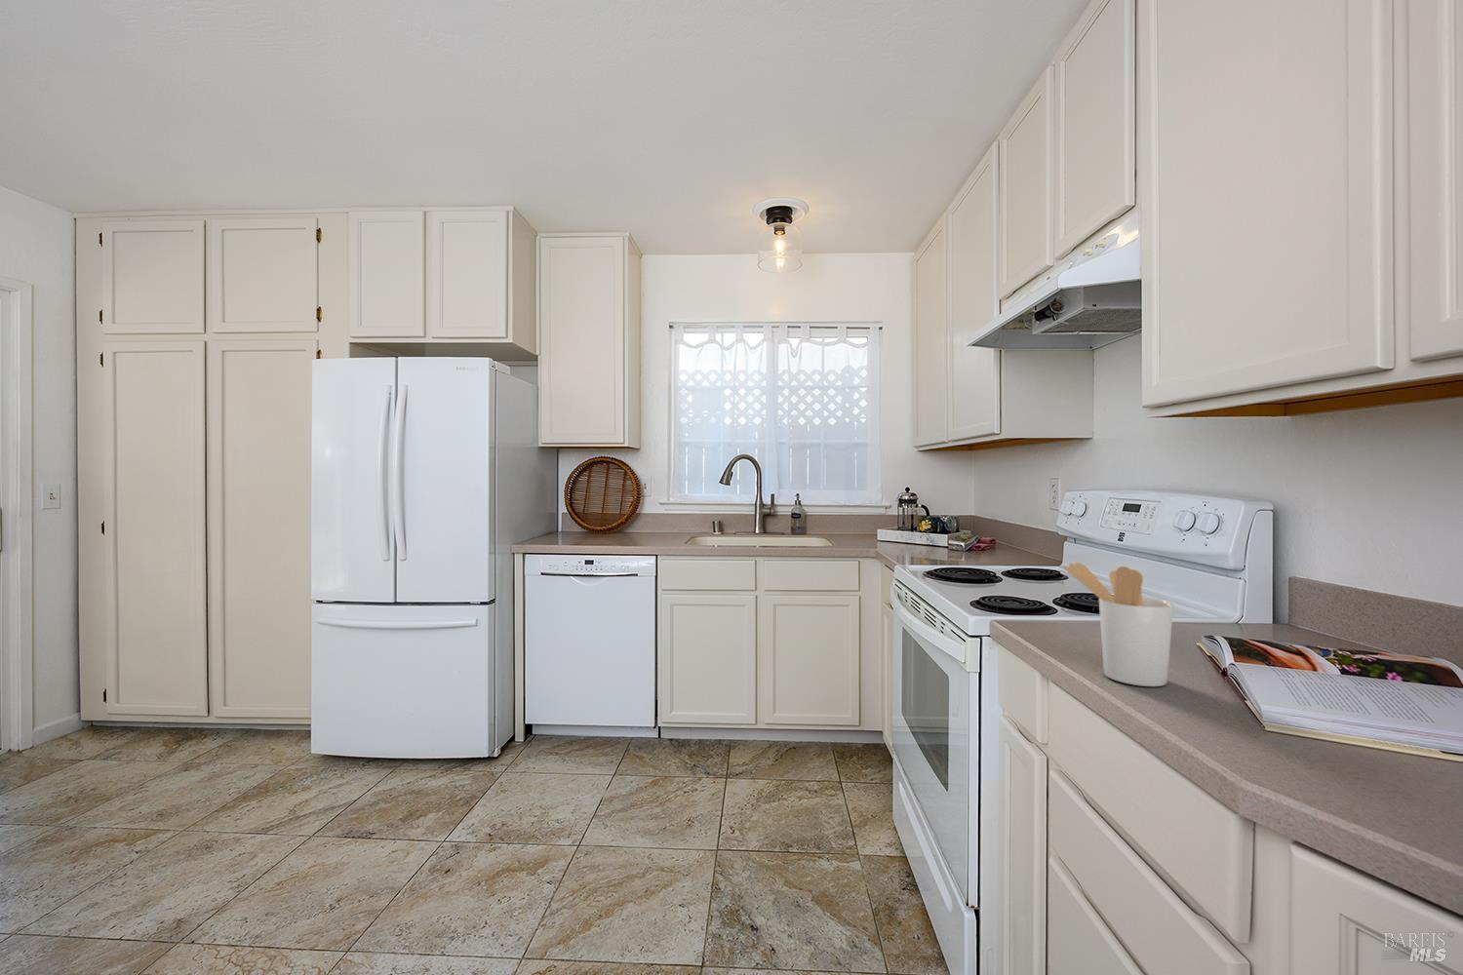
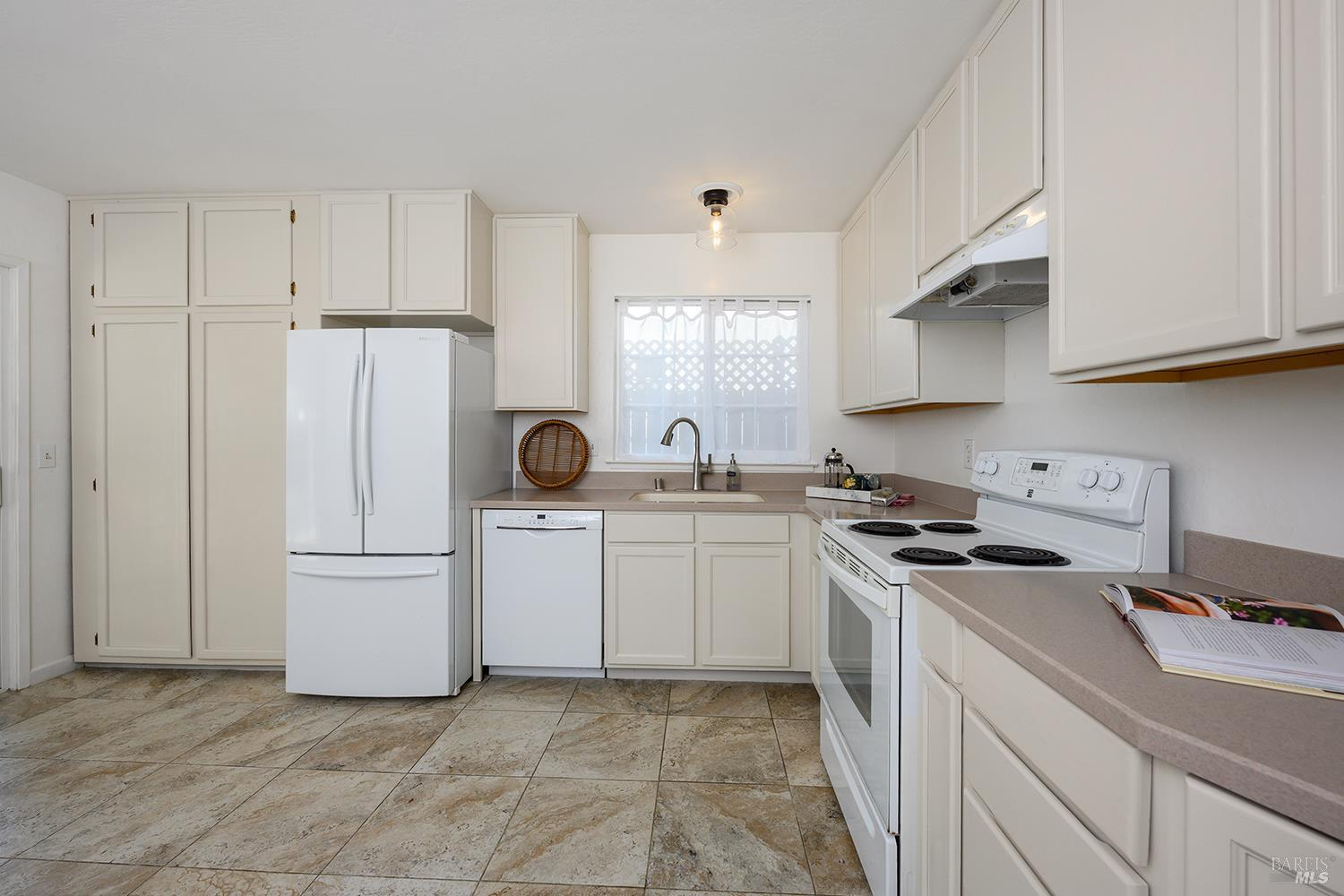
- utensil holder (1115, 618)
